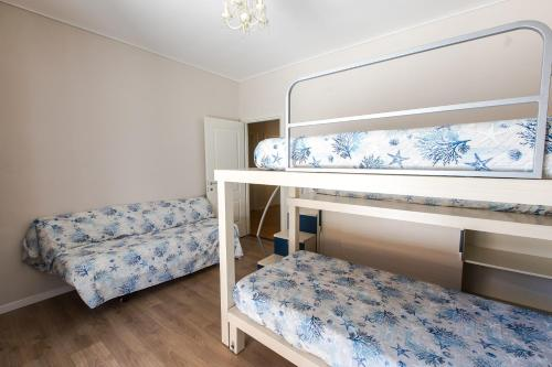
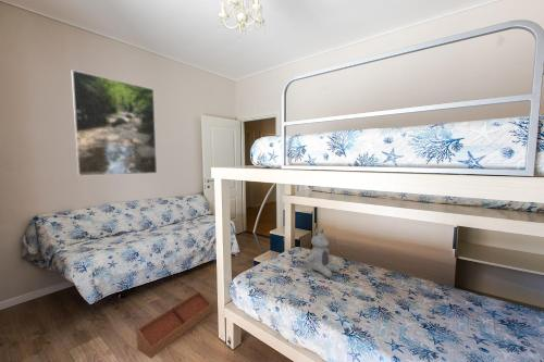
+ storage bin (178, 320)
+ teddy bear (323, 251)
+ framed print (119, 128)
